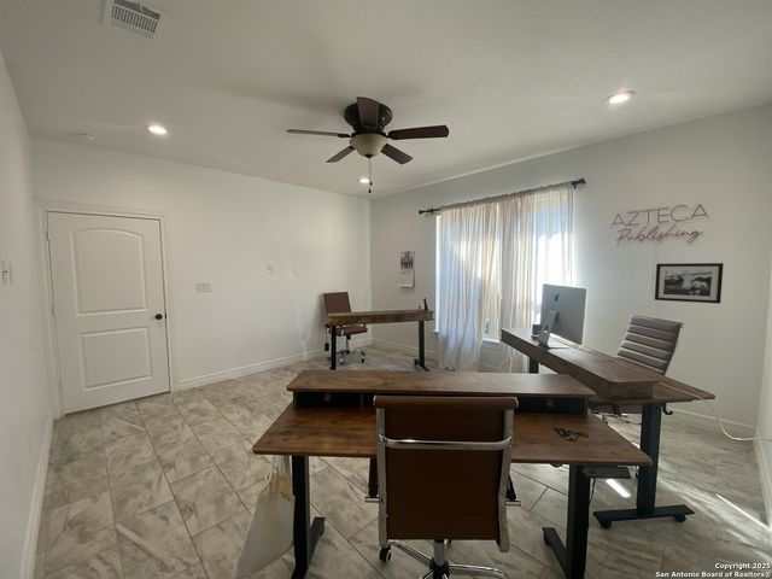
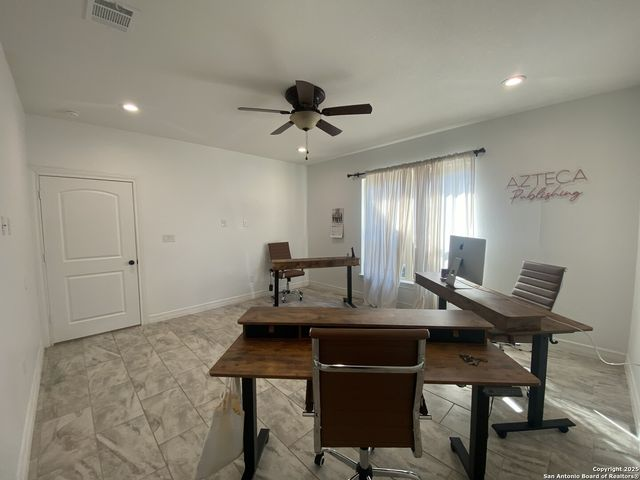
- picture frame (686, 282)
